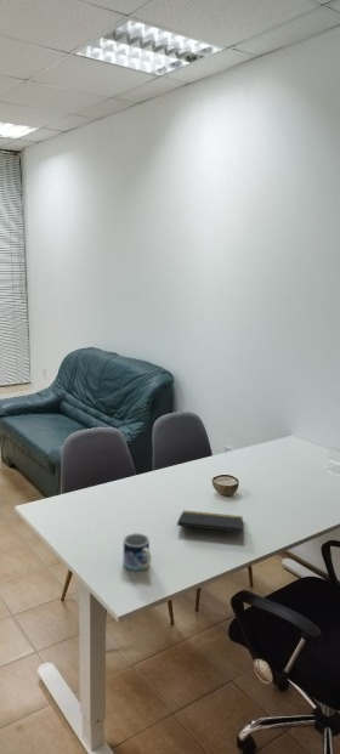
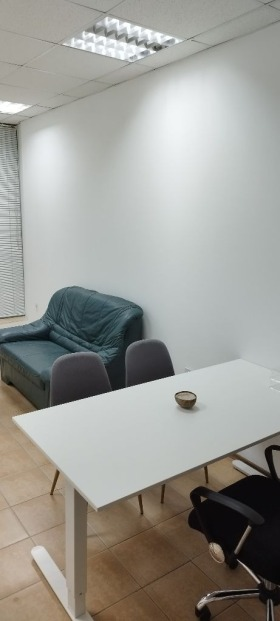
- notepad (210, 521)
- mug (138, 554)
